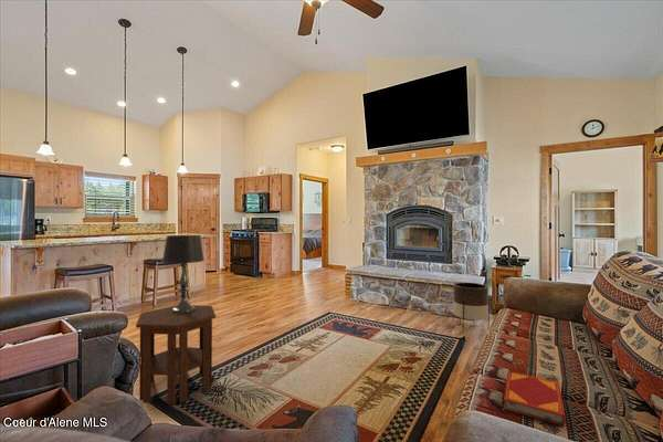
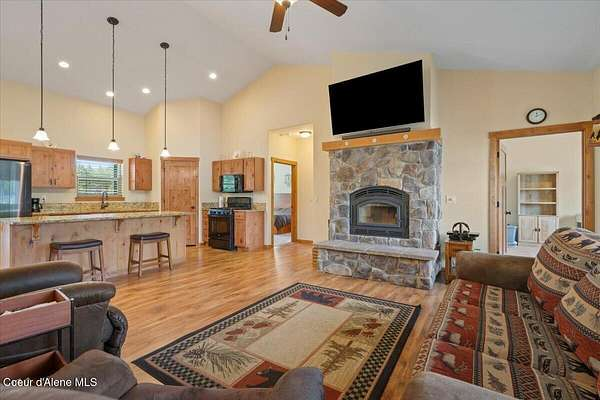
- side table (177, 349)
- hardback book (533, 394)
- planter (470, 306)
- table lamp (183, 273)
